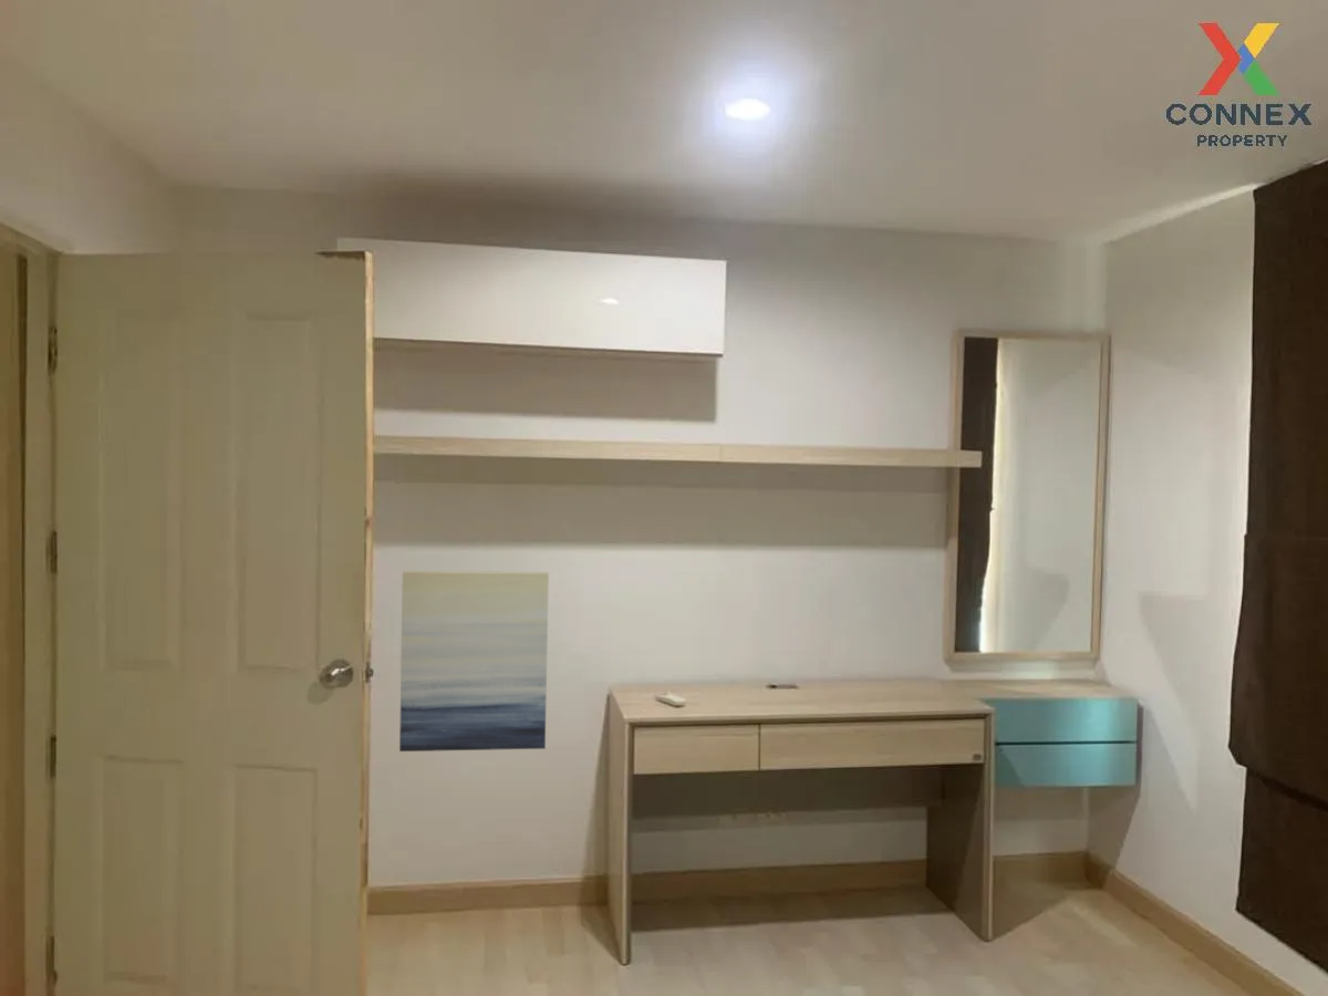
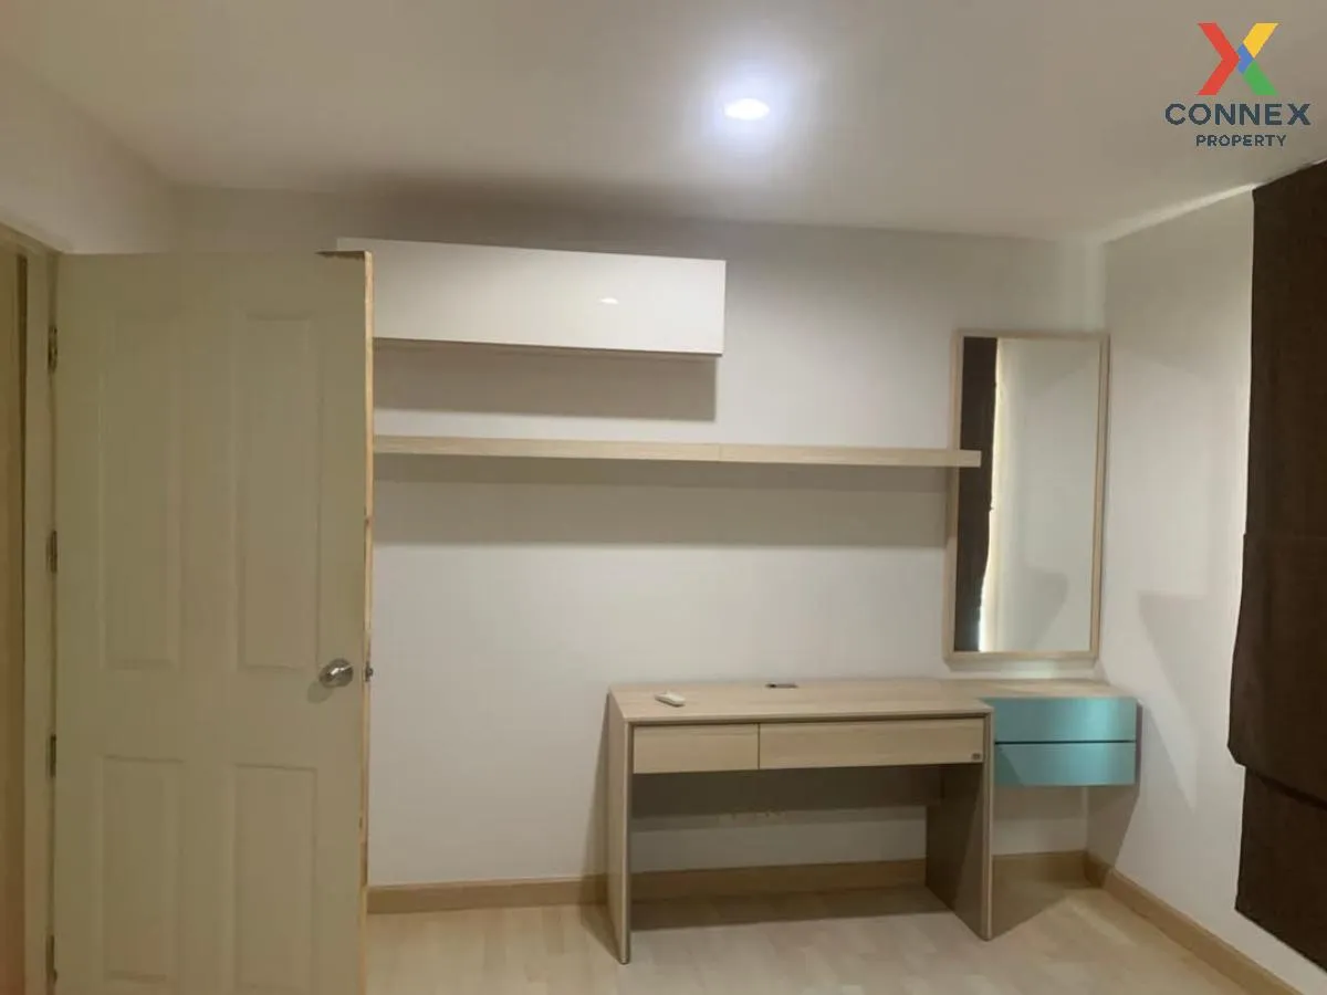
- wall art (475, 660)
